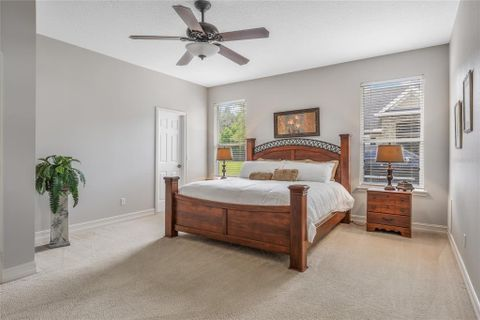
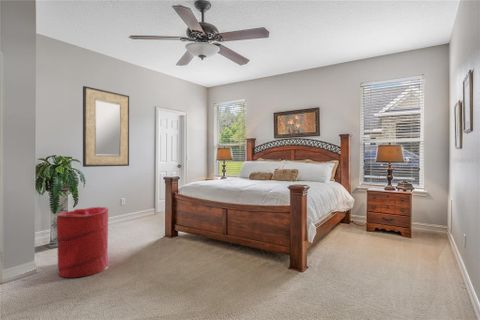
+ home mirror (107, 128)
+ laundry hamper (83, 238)
